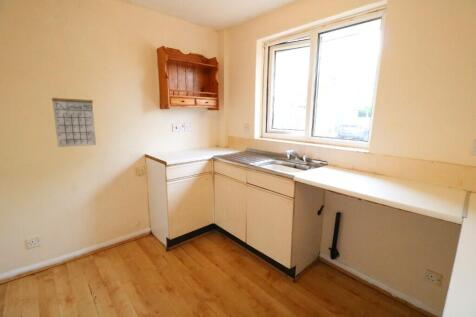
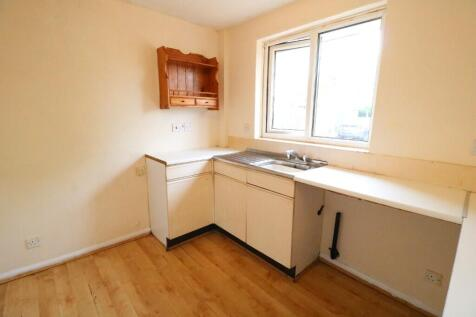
- calendar (74, 117)
